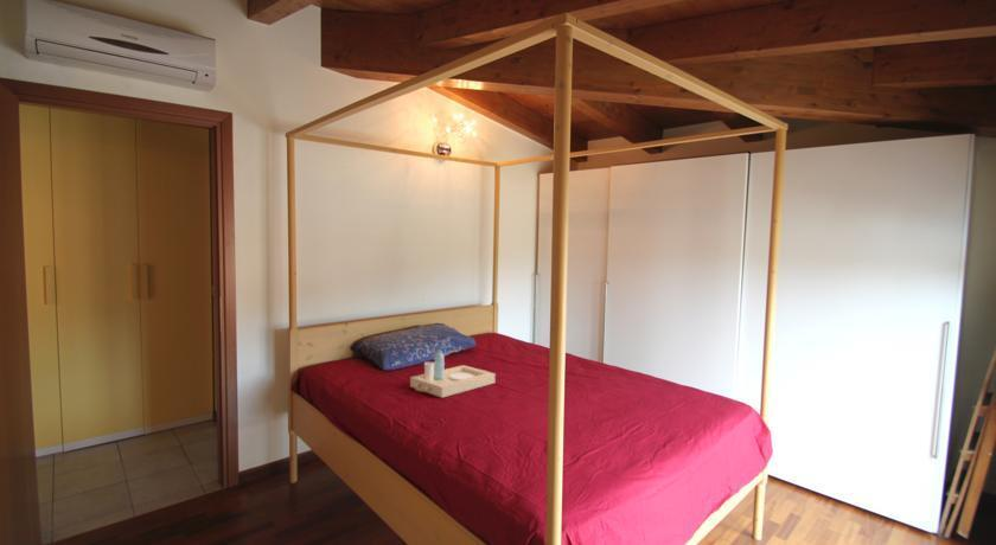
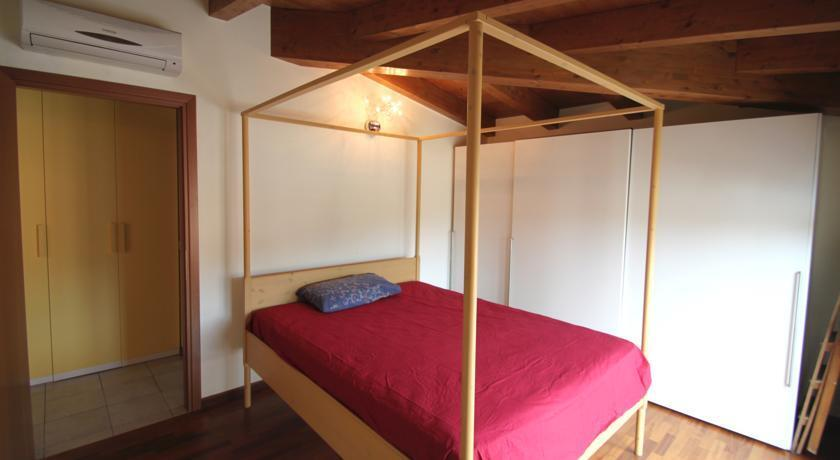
- serving tray (453, 367)
